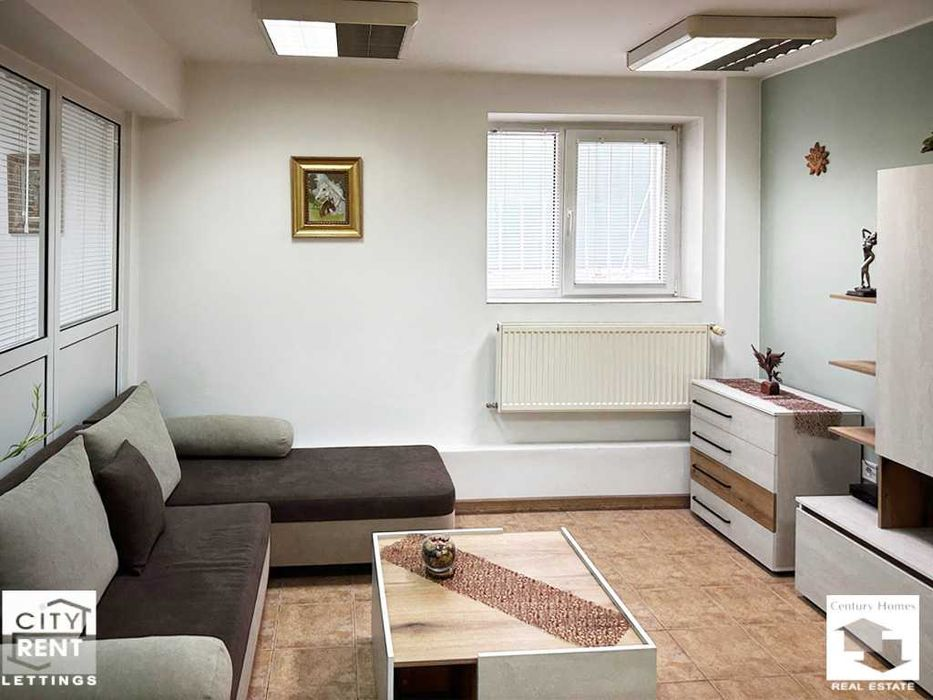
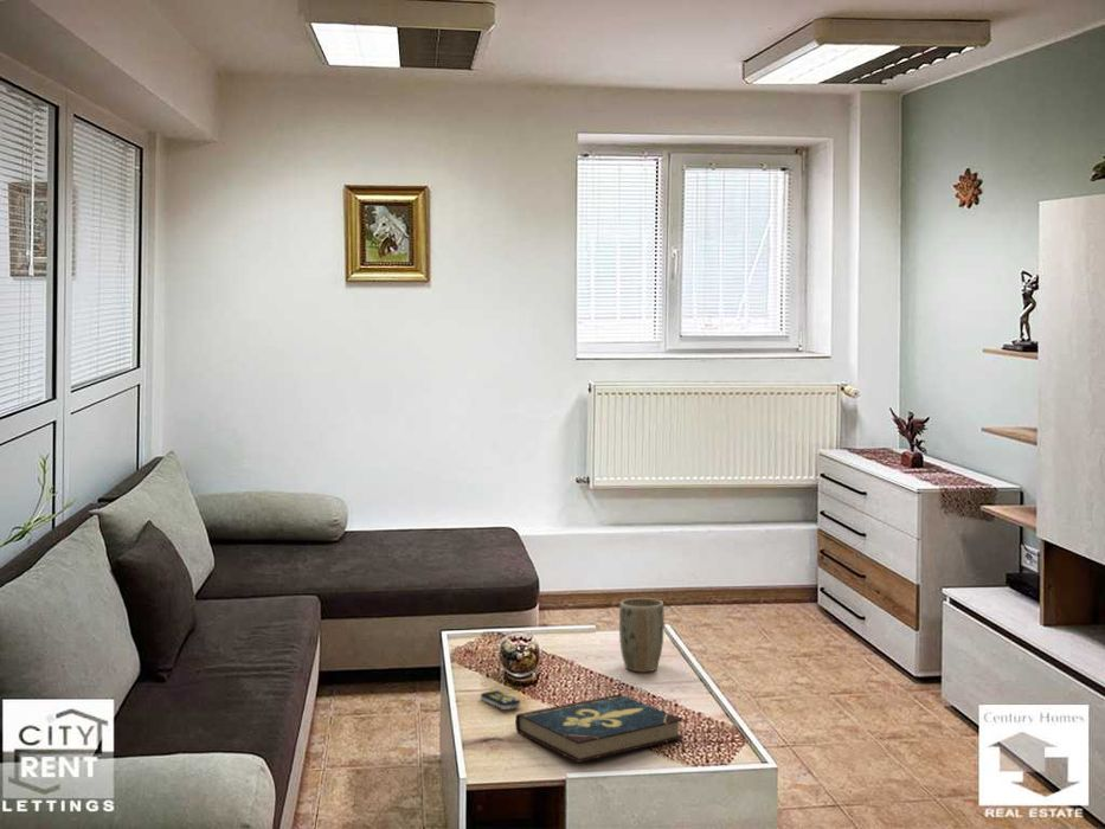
+ remote control (500, 699)
+ book (598, 725)
+ plant pot (641, 635)
